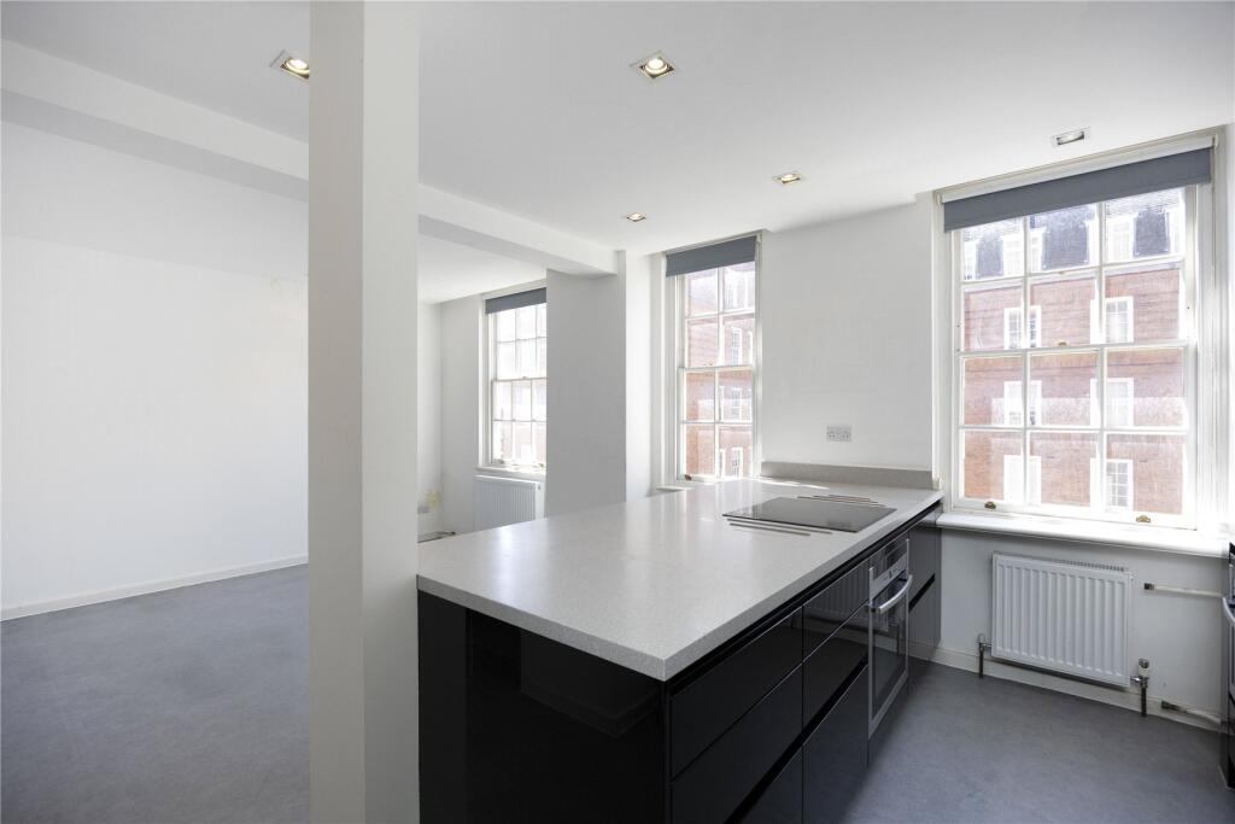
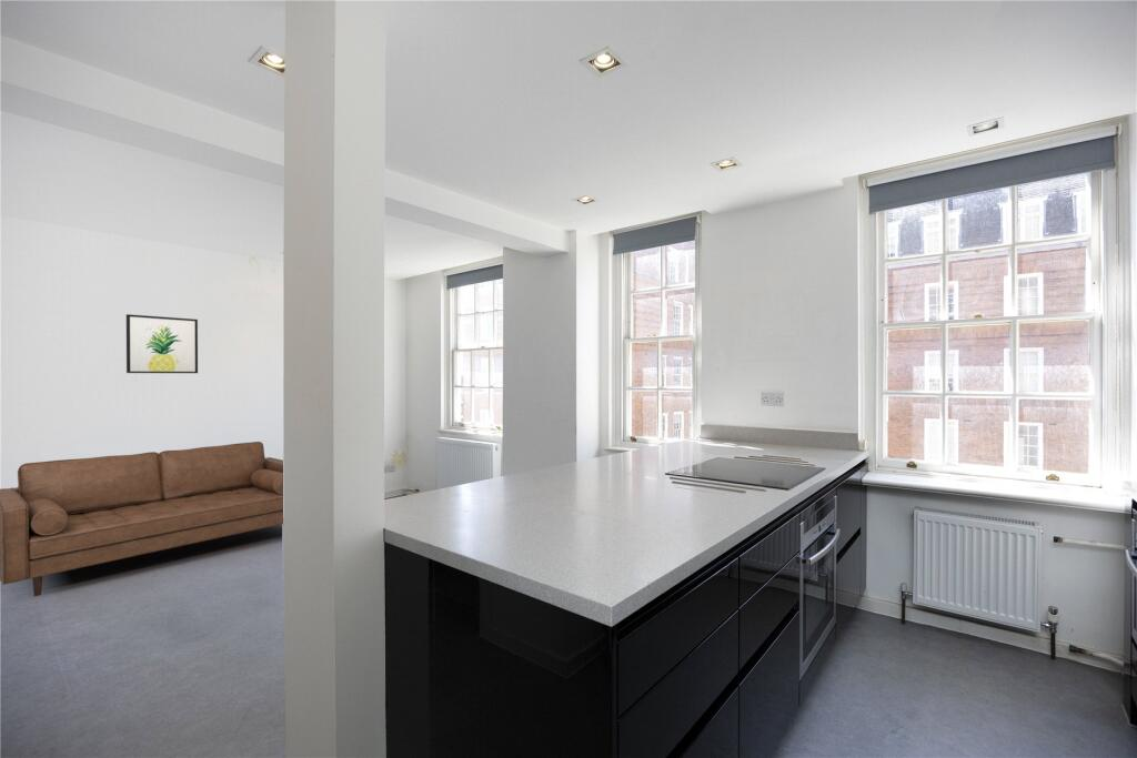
+ sofa (167, 503)
+ wall art (163, 345)
